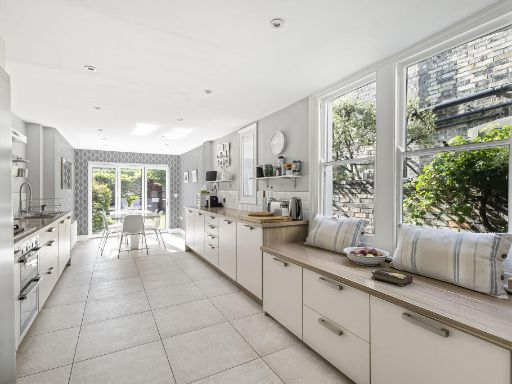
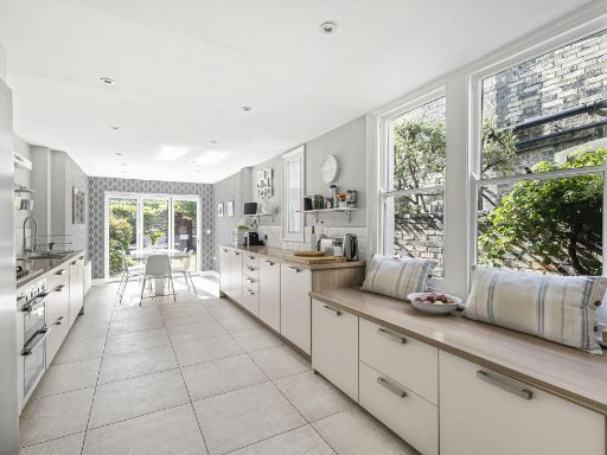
- hardback book (391, 276)
